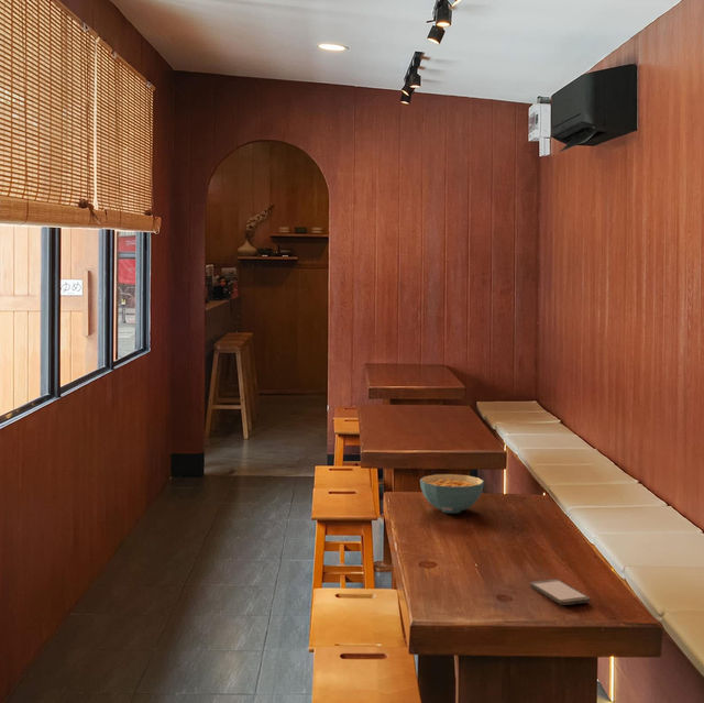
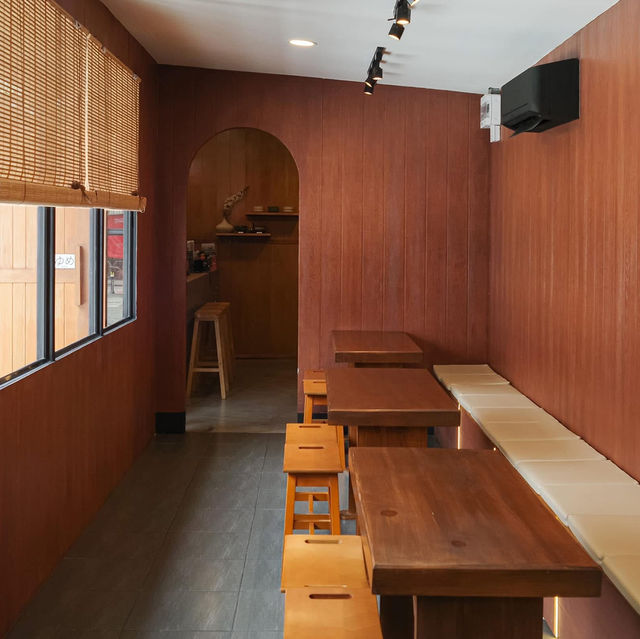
- smartphone (559, 592)
- cereal bowl (451, 495)
